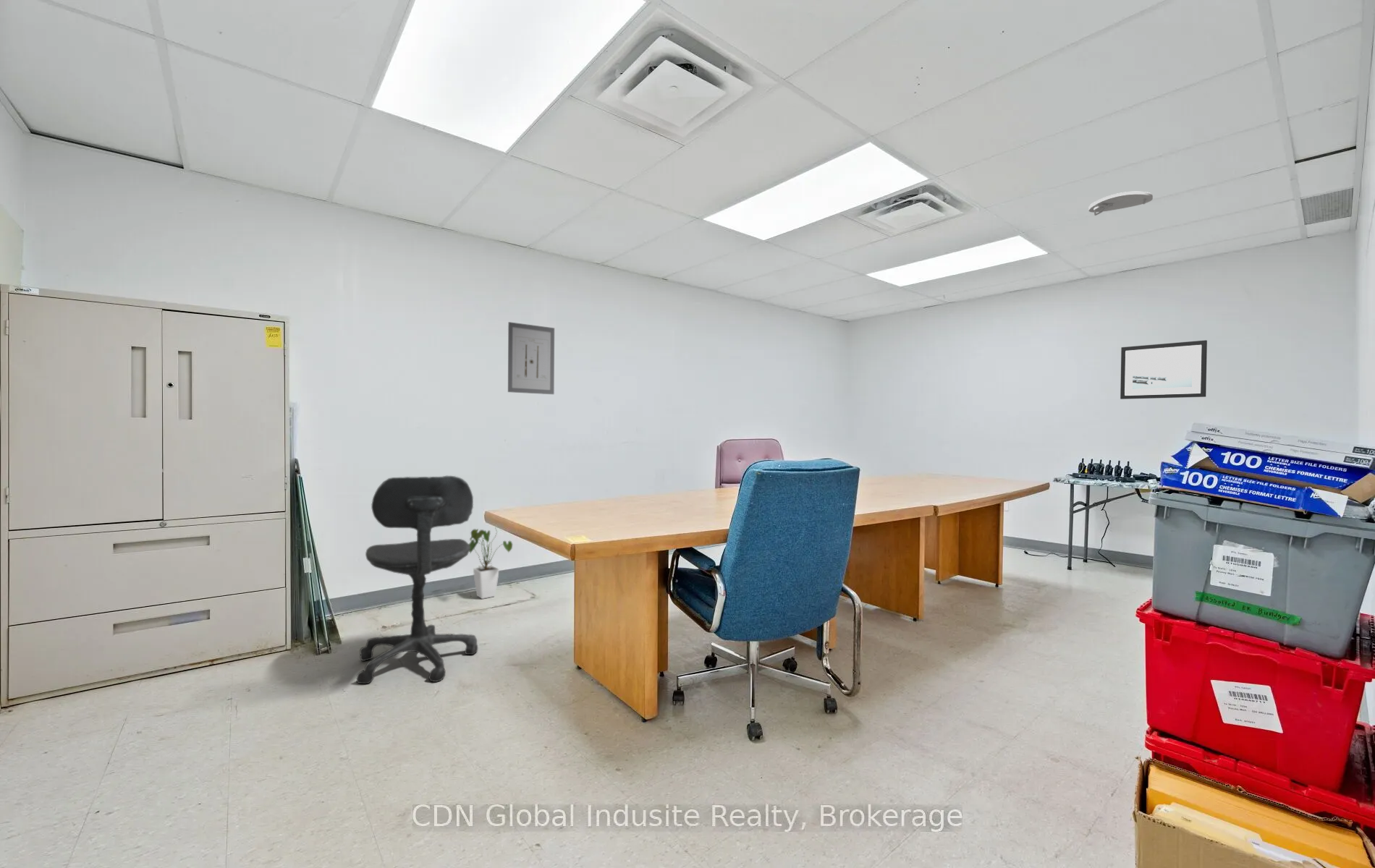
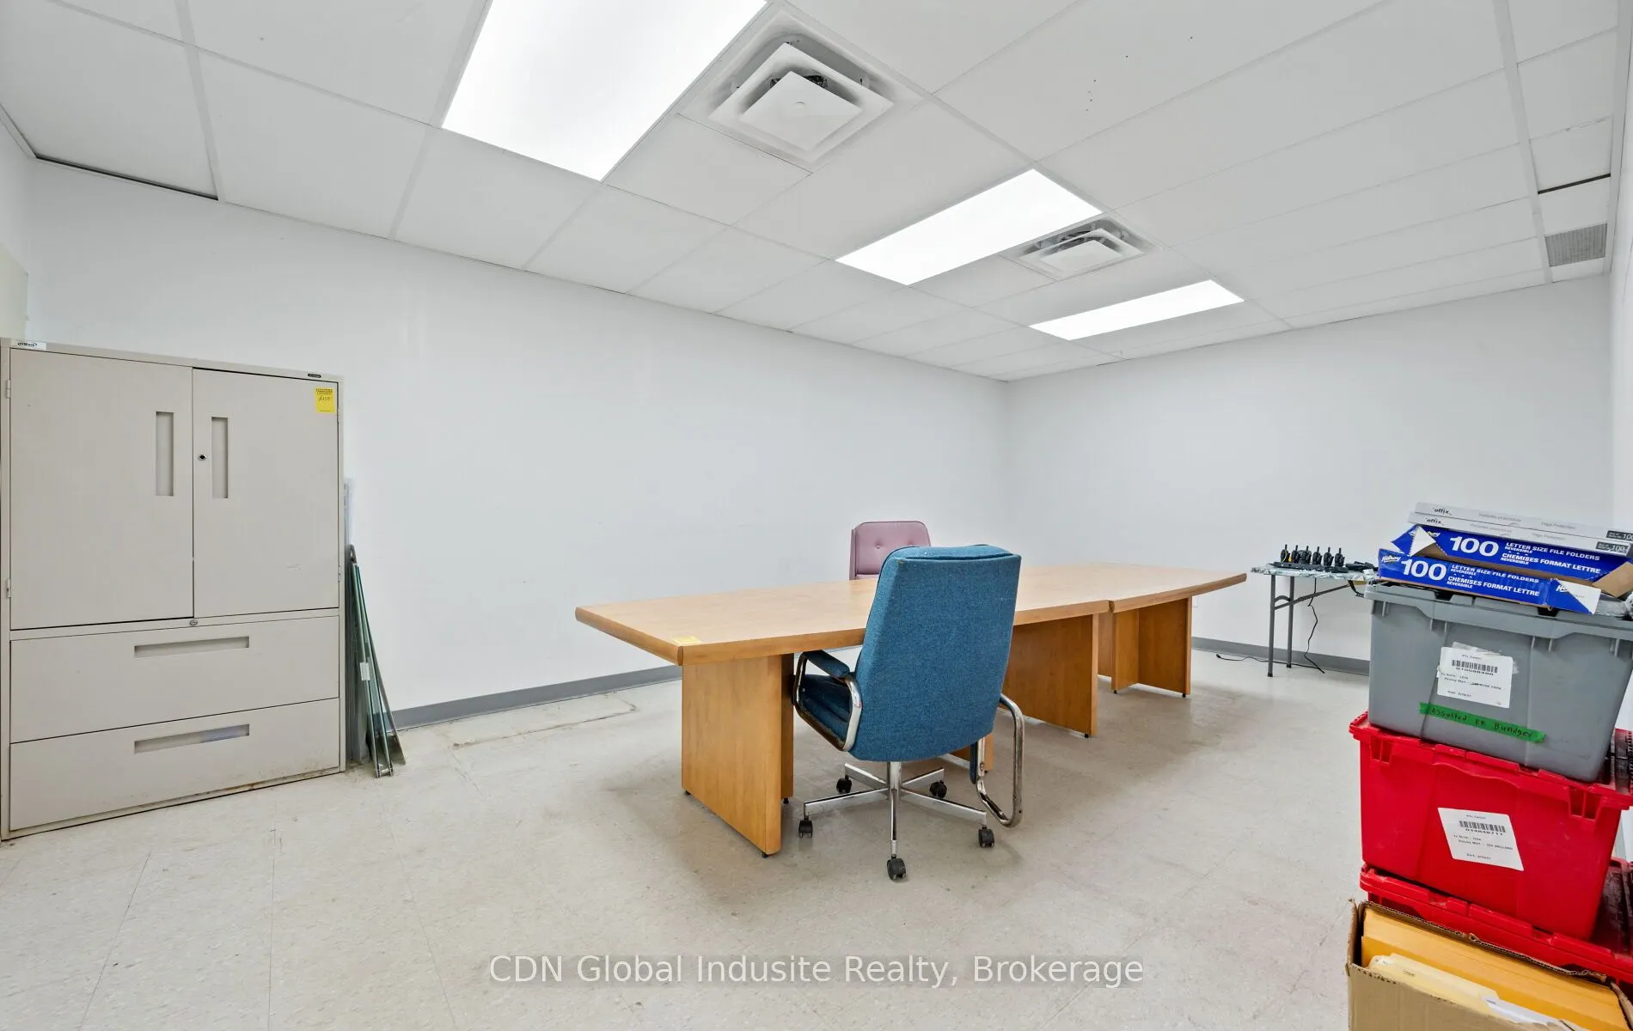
- wall art (531, 359)
- wall art (1162, 370)
- office chair (420, 567)
- smoke detector (1120, 204)
- house plant (491, 561)
